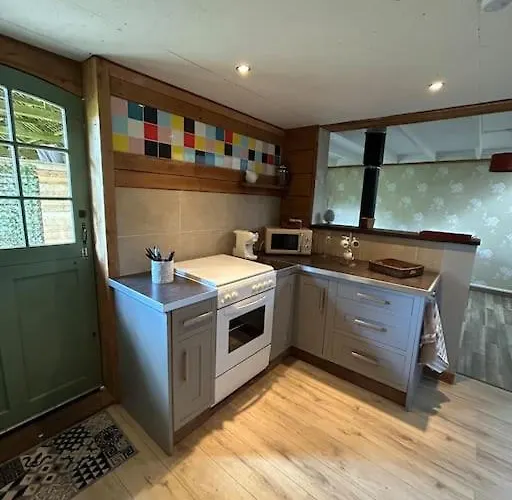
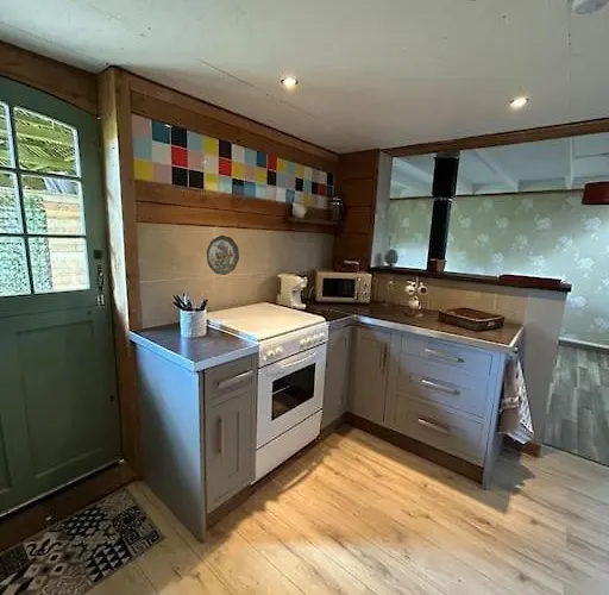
+ decorative plate (222, 255)
